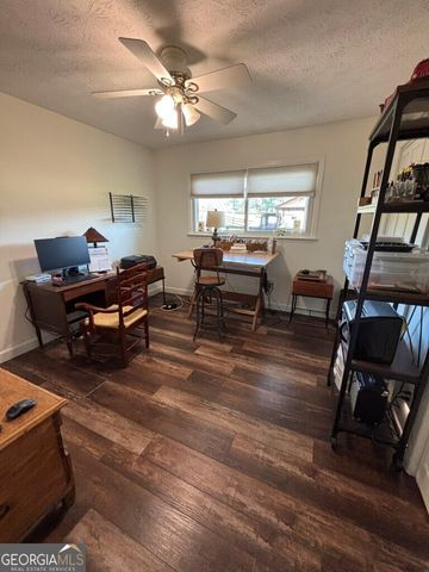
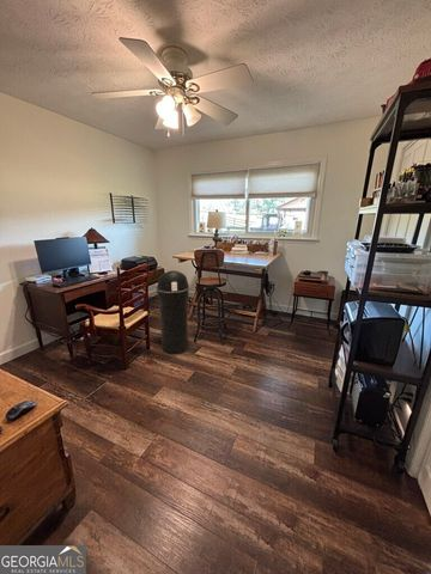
+ trash can (174, 310)
